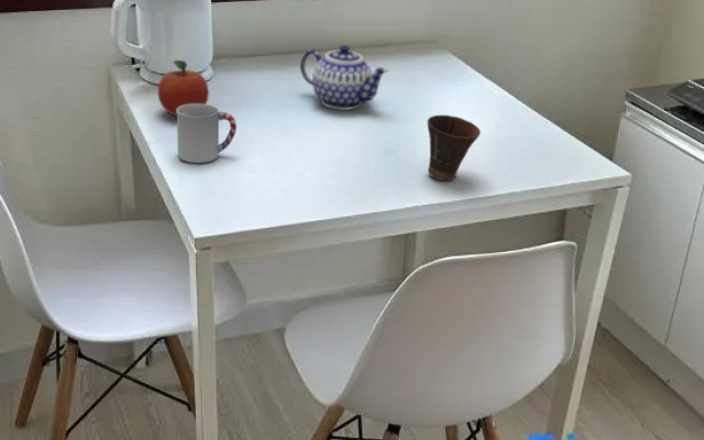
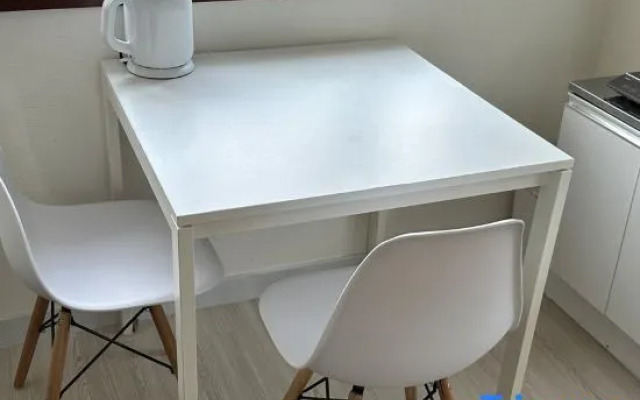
- cup (451, 150)
- cup (207, 132)
- fruit (183, 88)
- teapot (342, 75)
